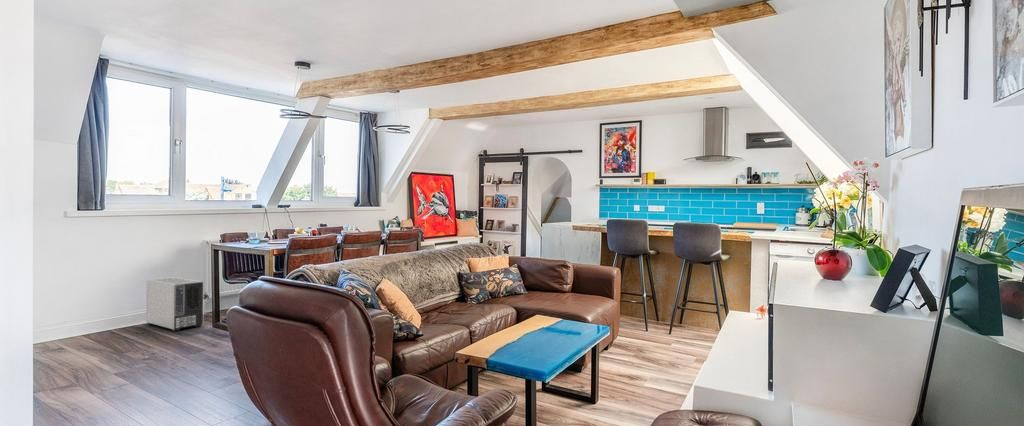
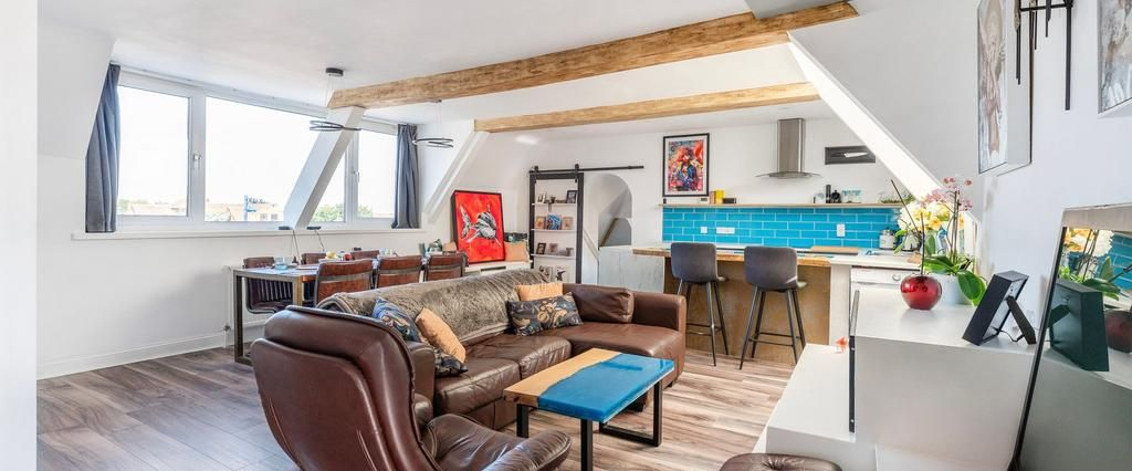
- air purifier (174, 302)
